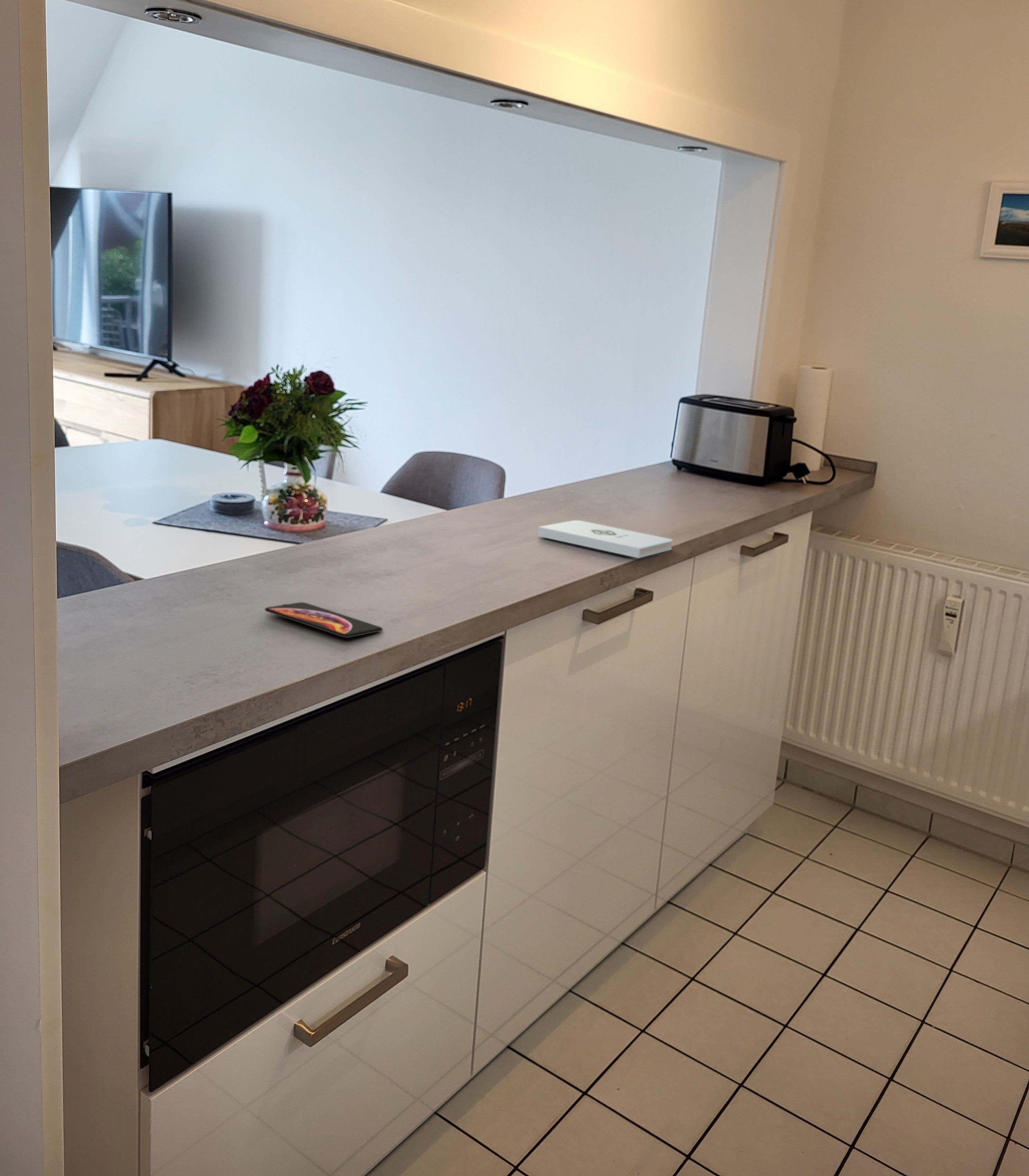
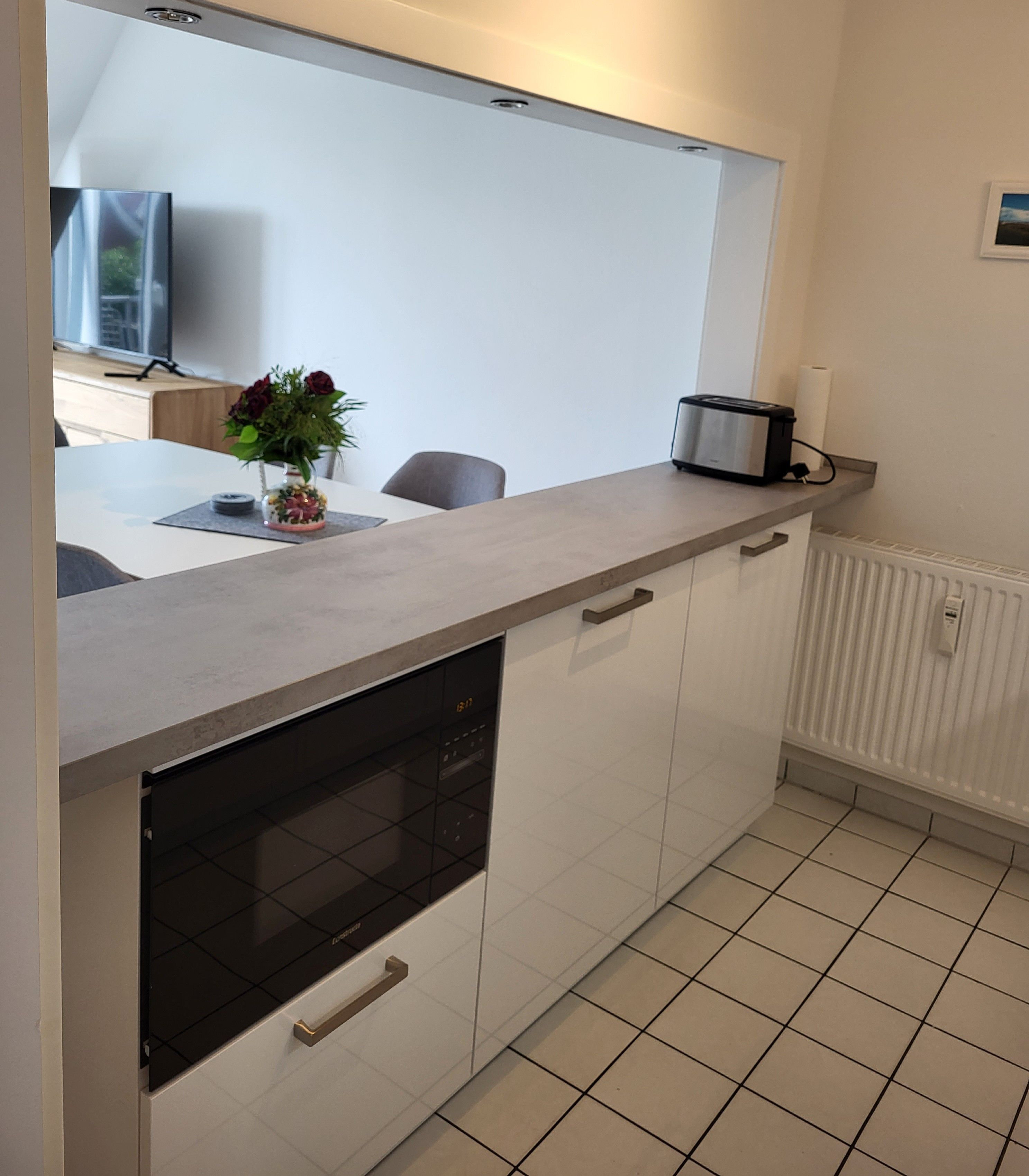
- notepad (606, 538)
- smartphone (323, 619)
